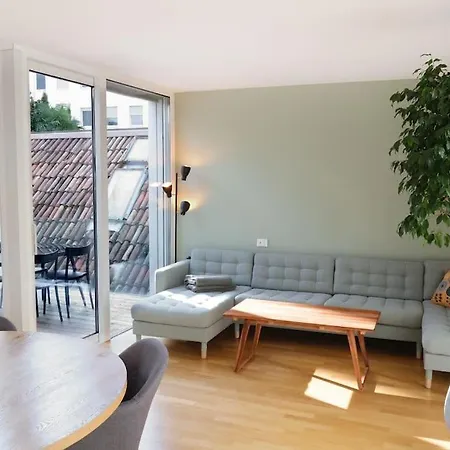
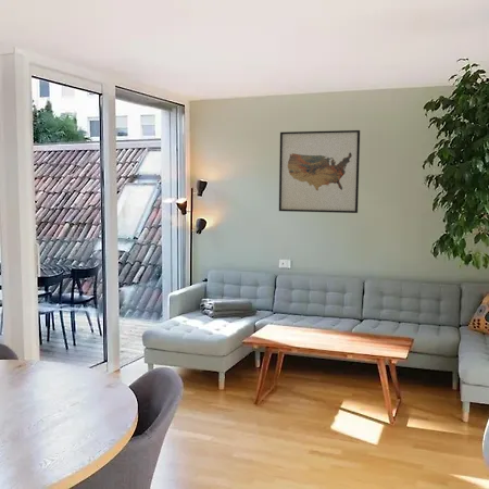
+ wall art (318, 172)
